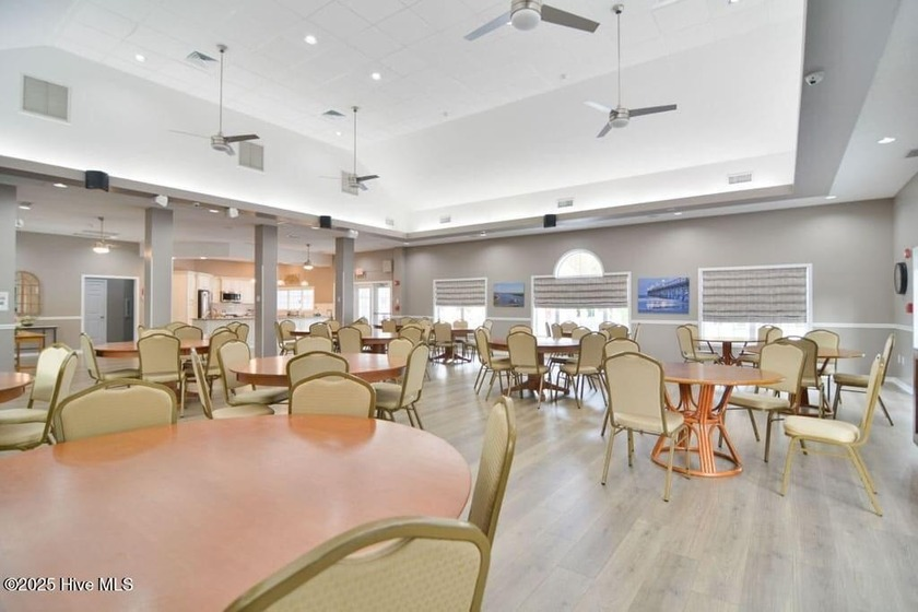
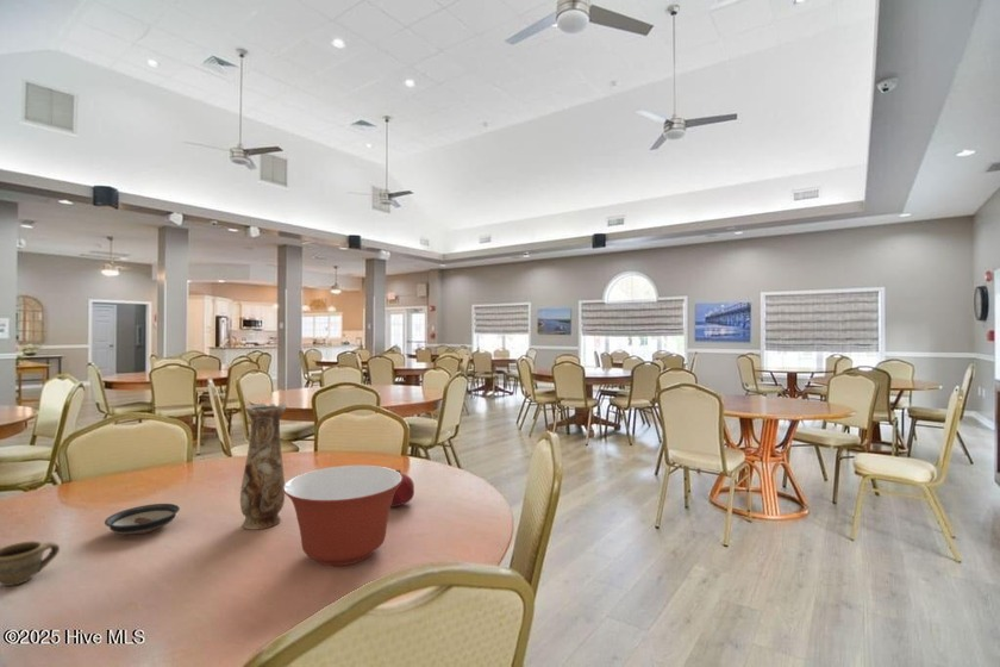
+ cup (26, 562)
+ mixing bowl (344, 516)
+ vase (263, 463)
+ saucer (143, 520)
+ fruit (398, 486)
